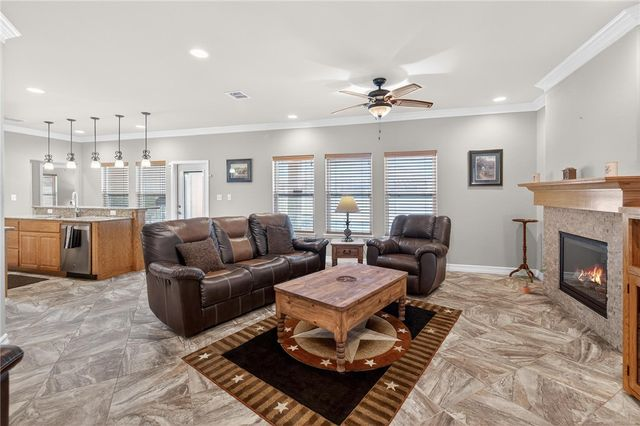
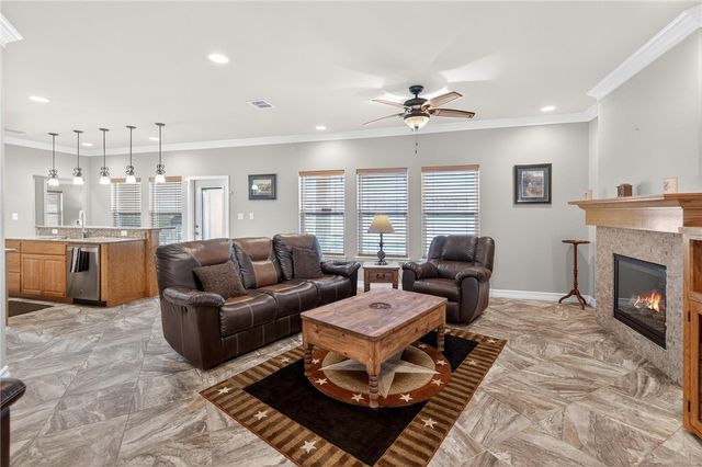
- potted plant (529, 280)
